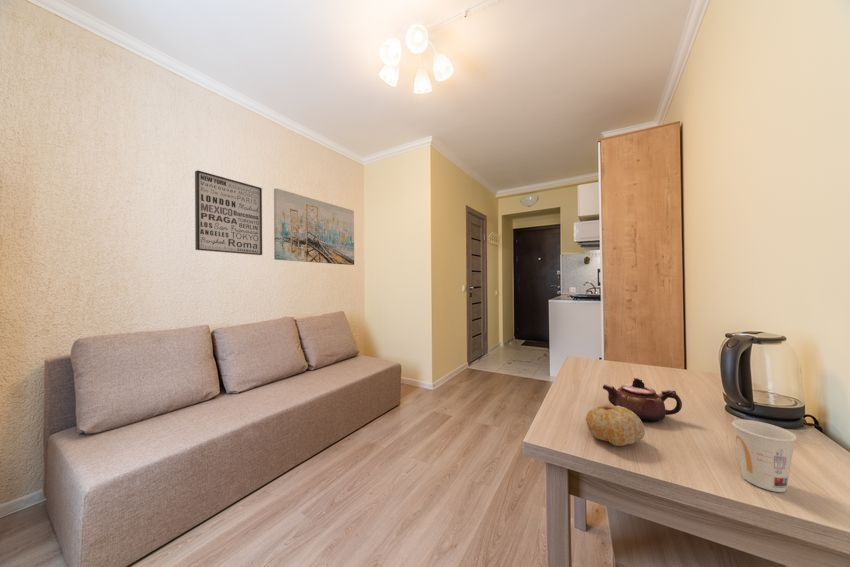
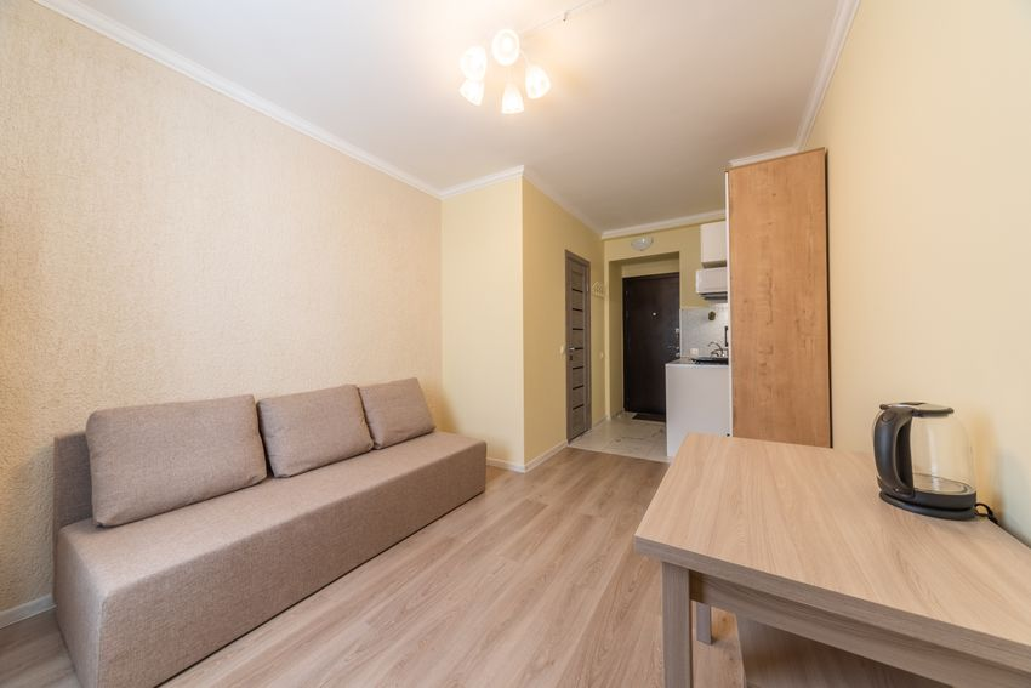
- teapot (640, 396)
- wall art (231, 216)
- cup (763, 455)
- wall art (319, 231)
- fruit (614, 423)
